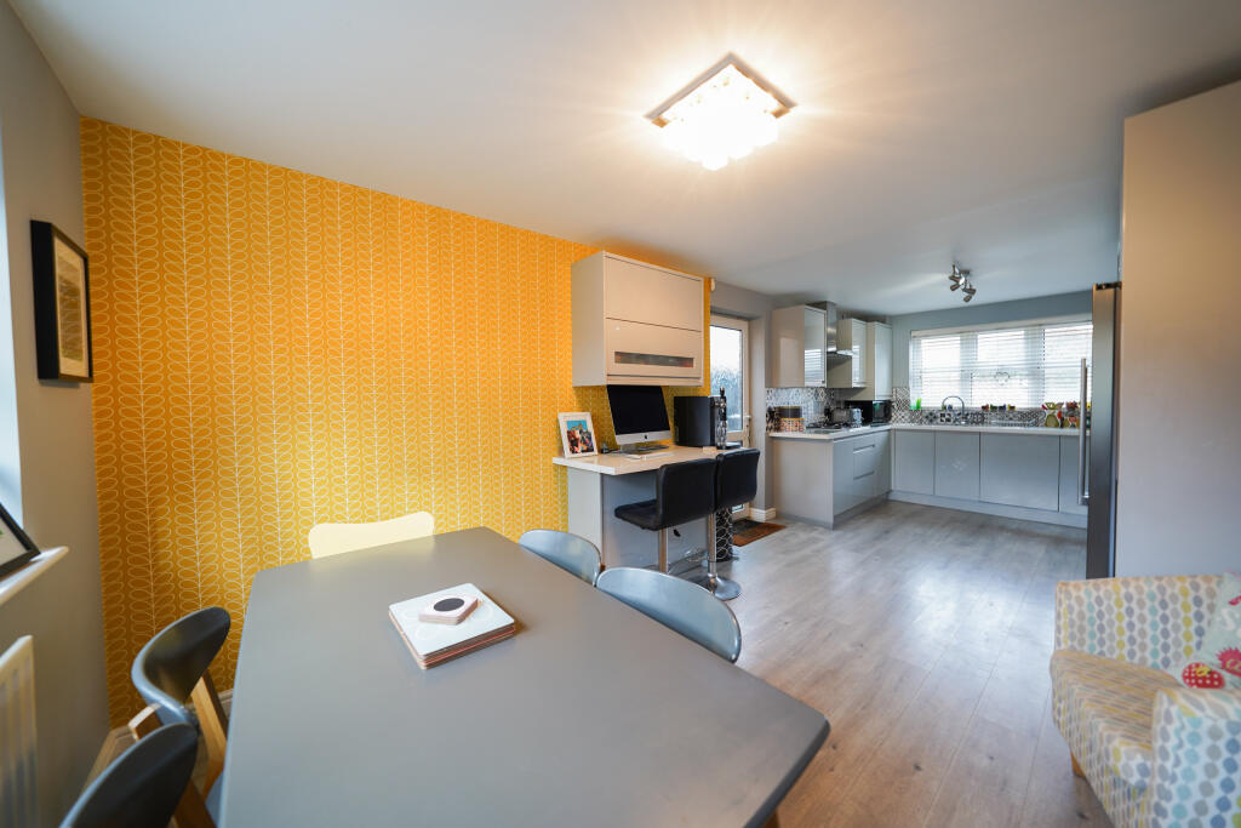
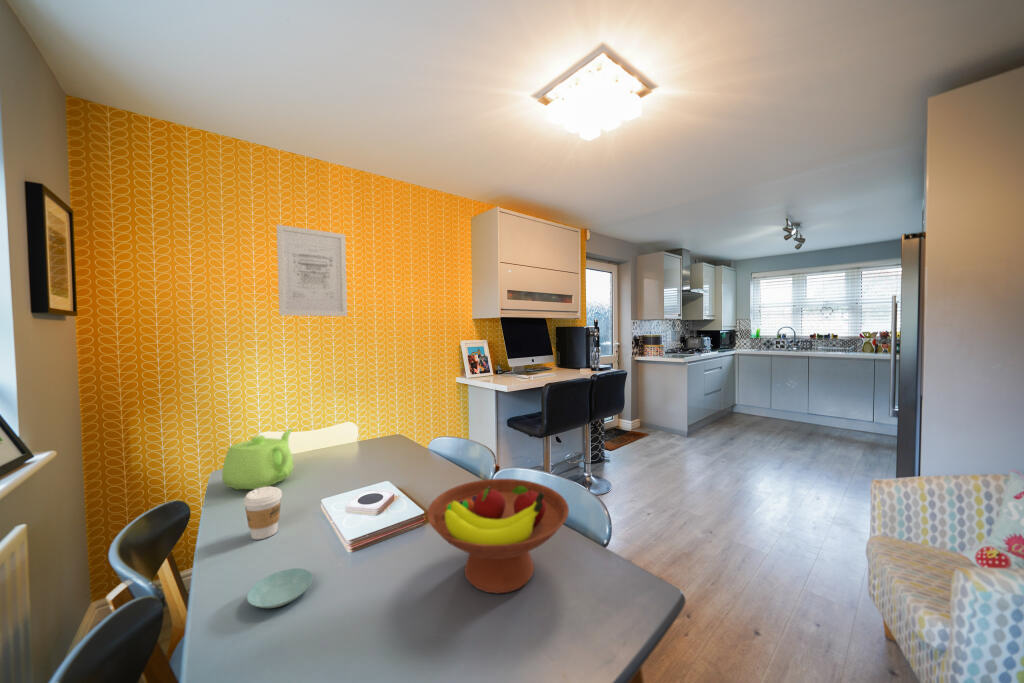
+ saucer (281, 590)
+ coffee cup (263, 512)
+ fruit bowl (498, 526)
+ wall art (313, 272)
+ teapot (266, 457)
